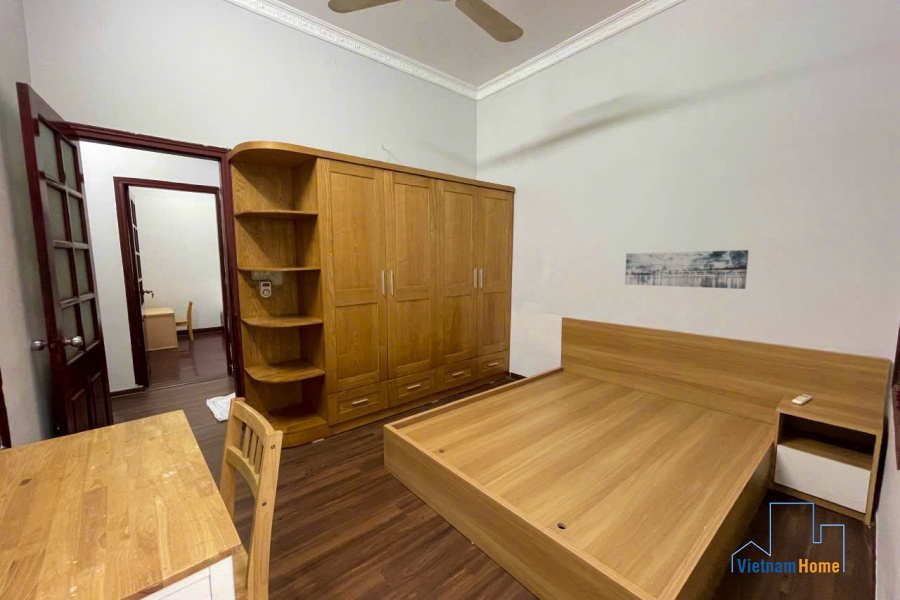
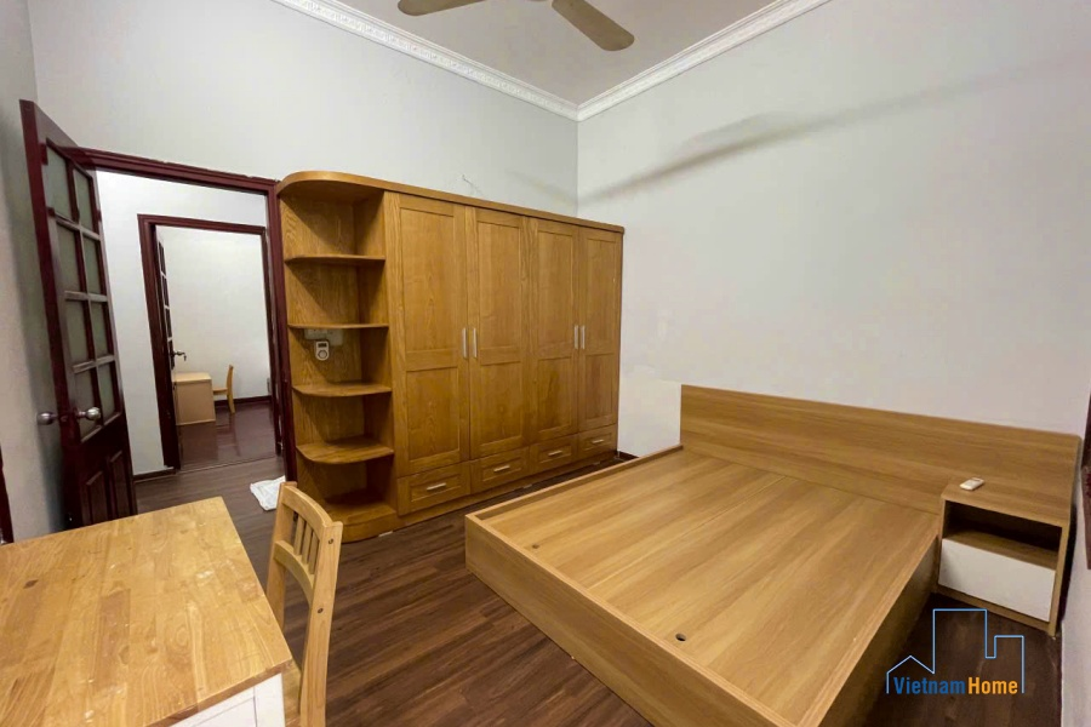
- wall art (679, 269)
